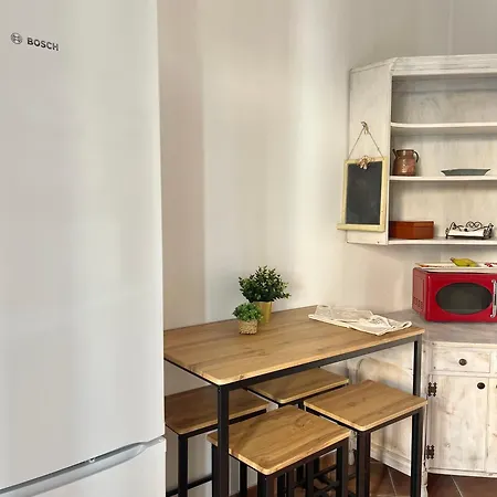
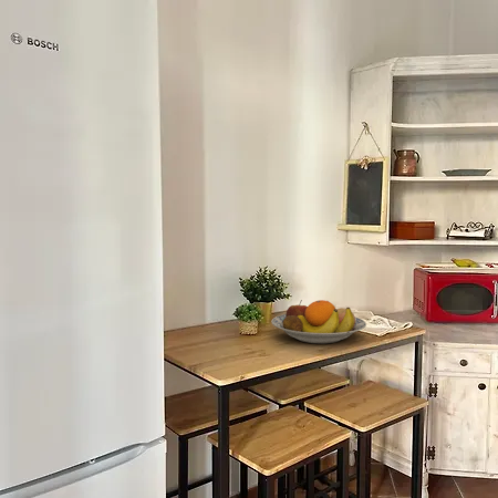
+ fruit bowl (318, 318)
